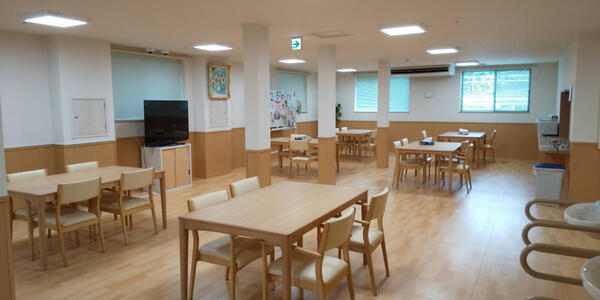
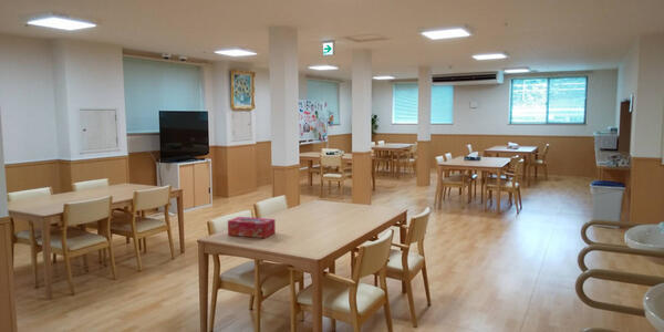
+ tissue box (251, 227)
